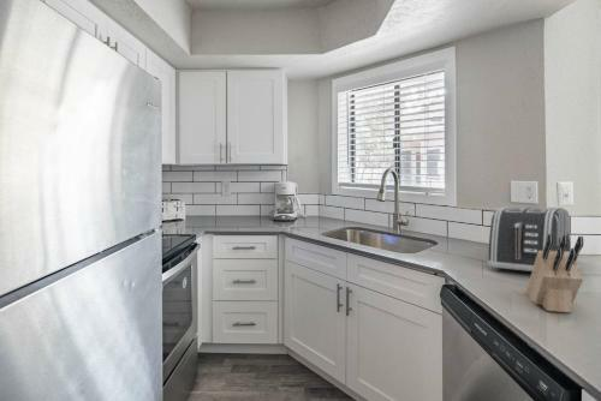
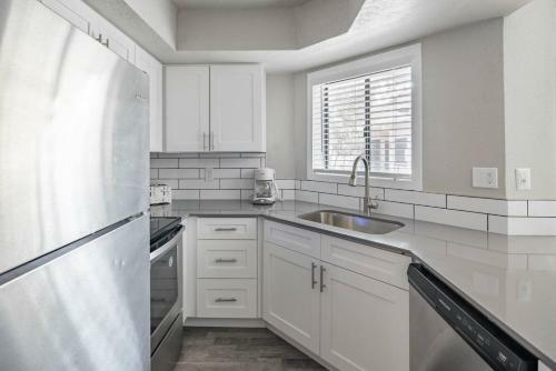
- toaster (530, 235)
- knife block (553, 268)
